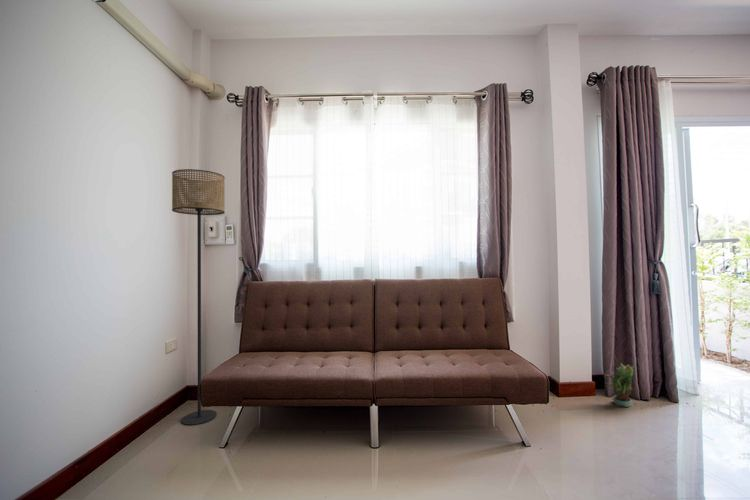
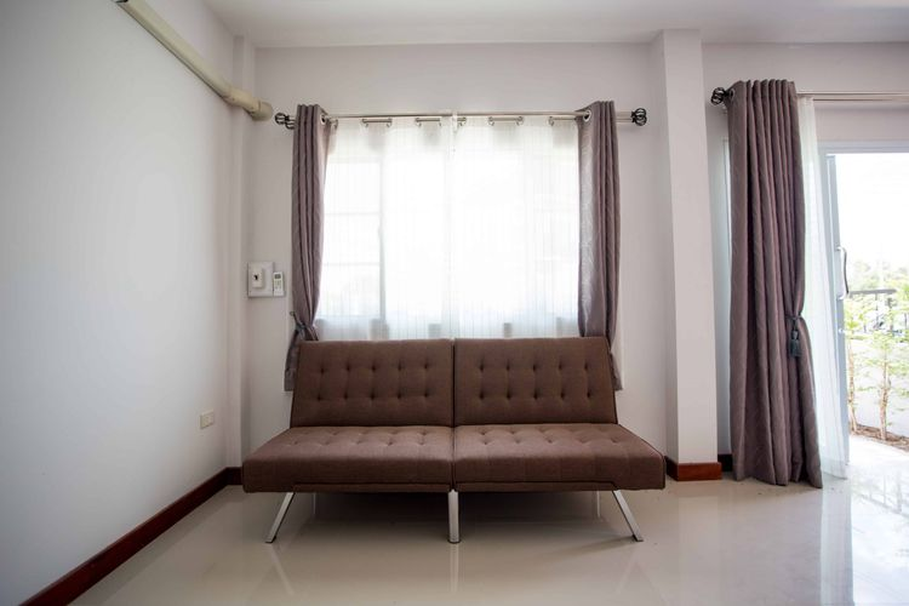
- floor lamp (199, 295)
- potted plant (622, 383)
